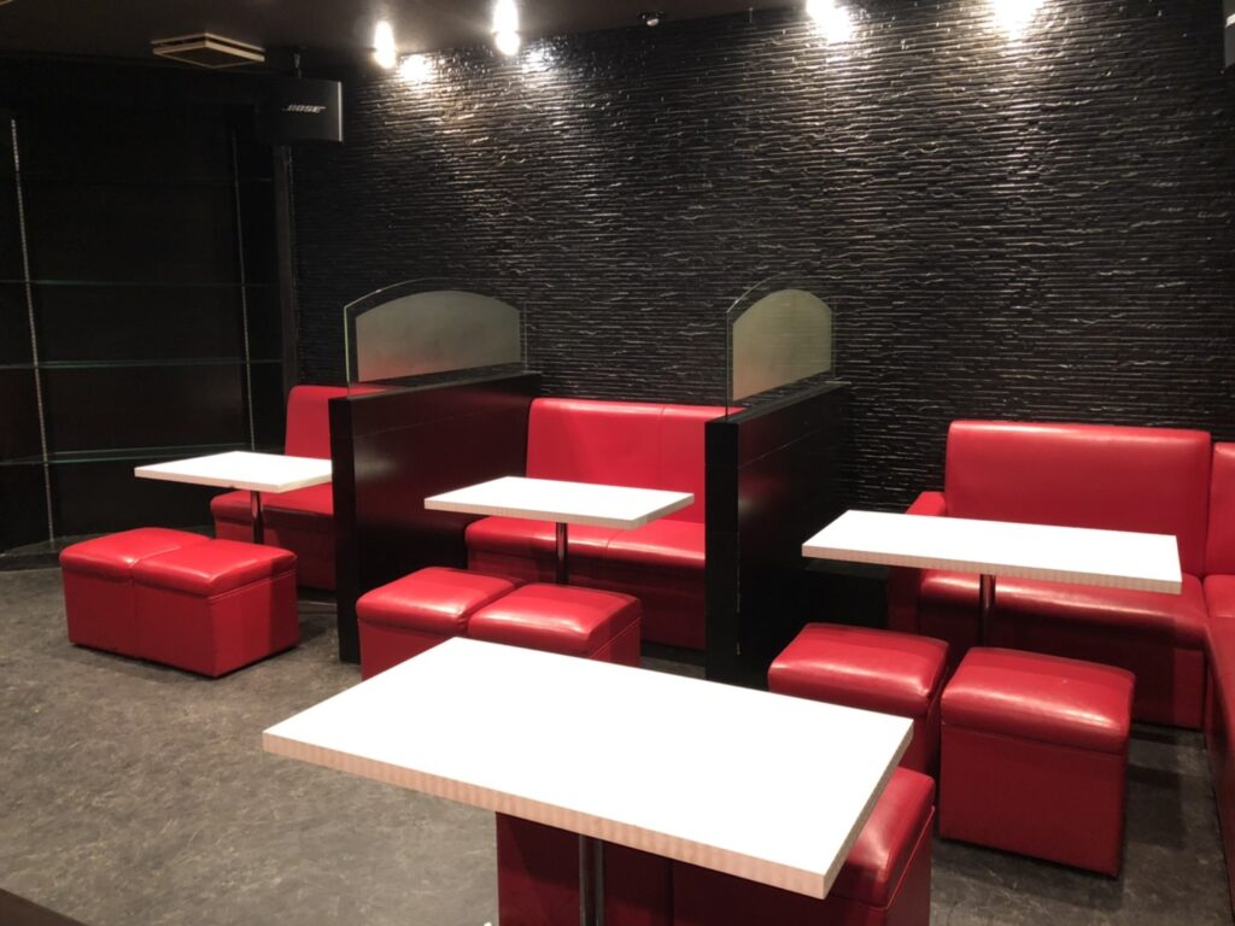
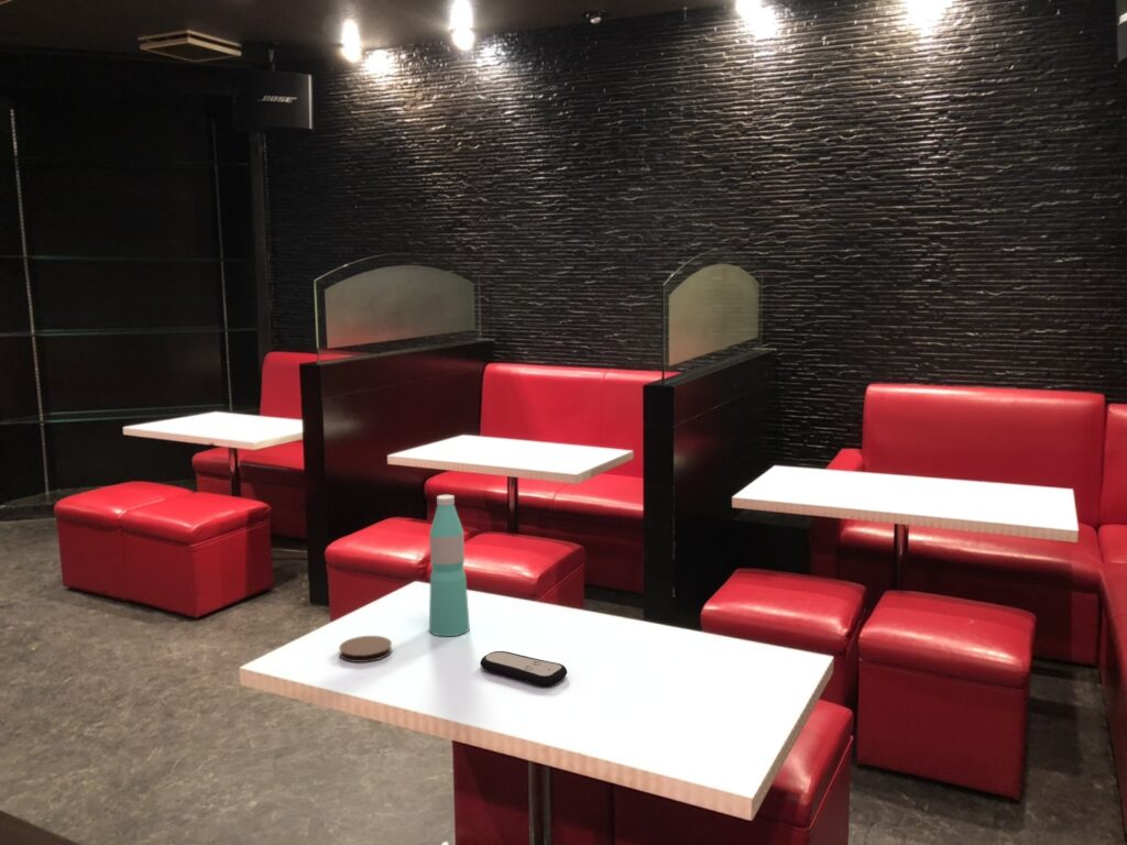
+ water bottle (447, 563)
+ remote control (522, 667)
+ coaster (365, 648)
